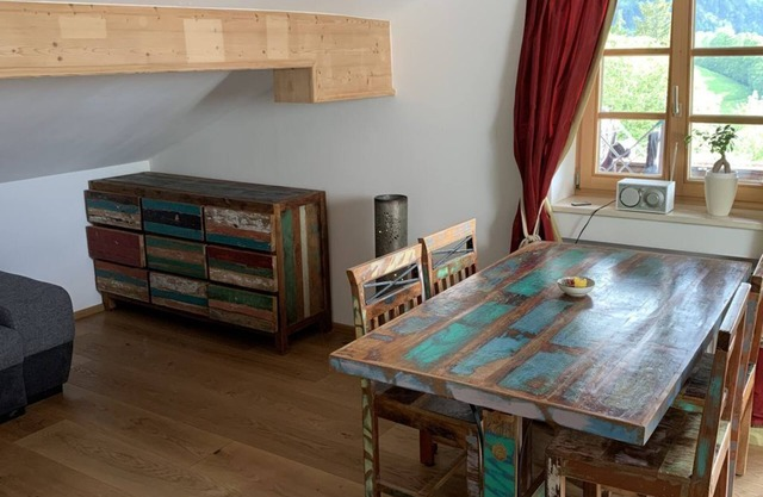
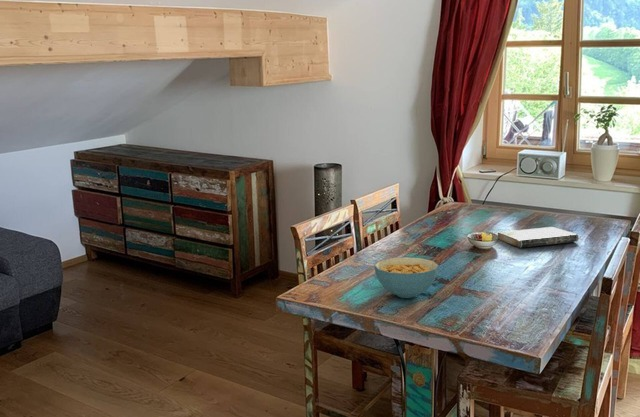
+ book (537, 237)
+ cereal bowl (406, 280)
